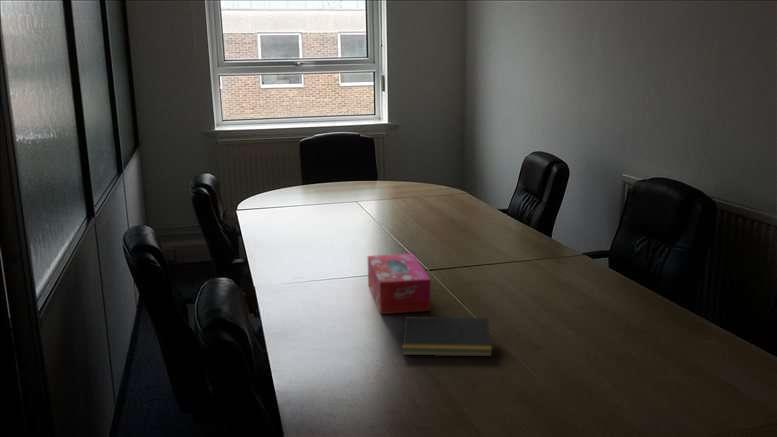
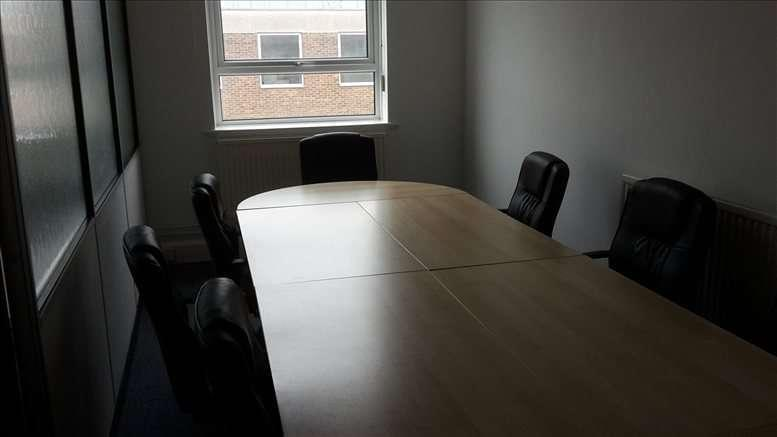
- notepad (446, 335)
- tissue box (397, 281)
